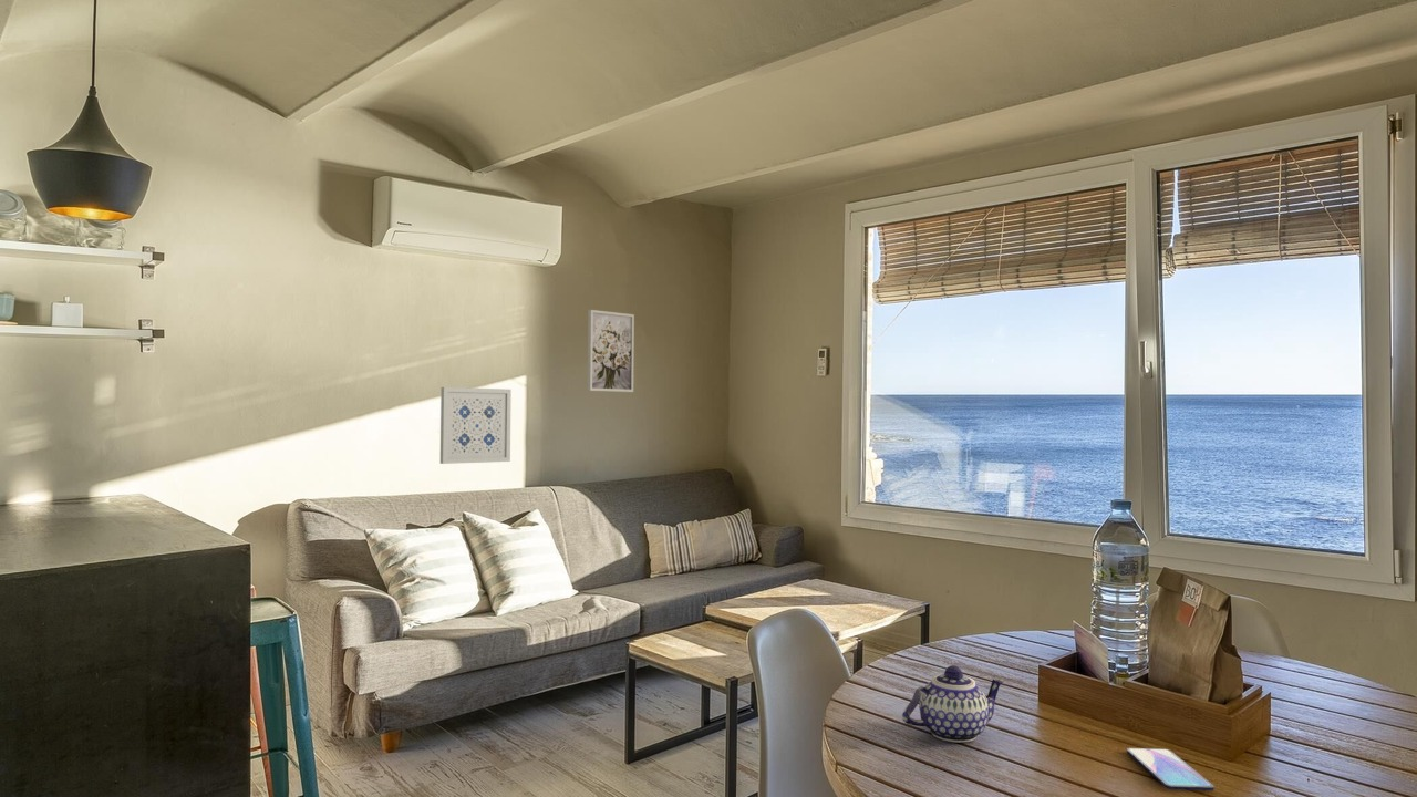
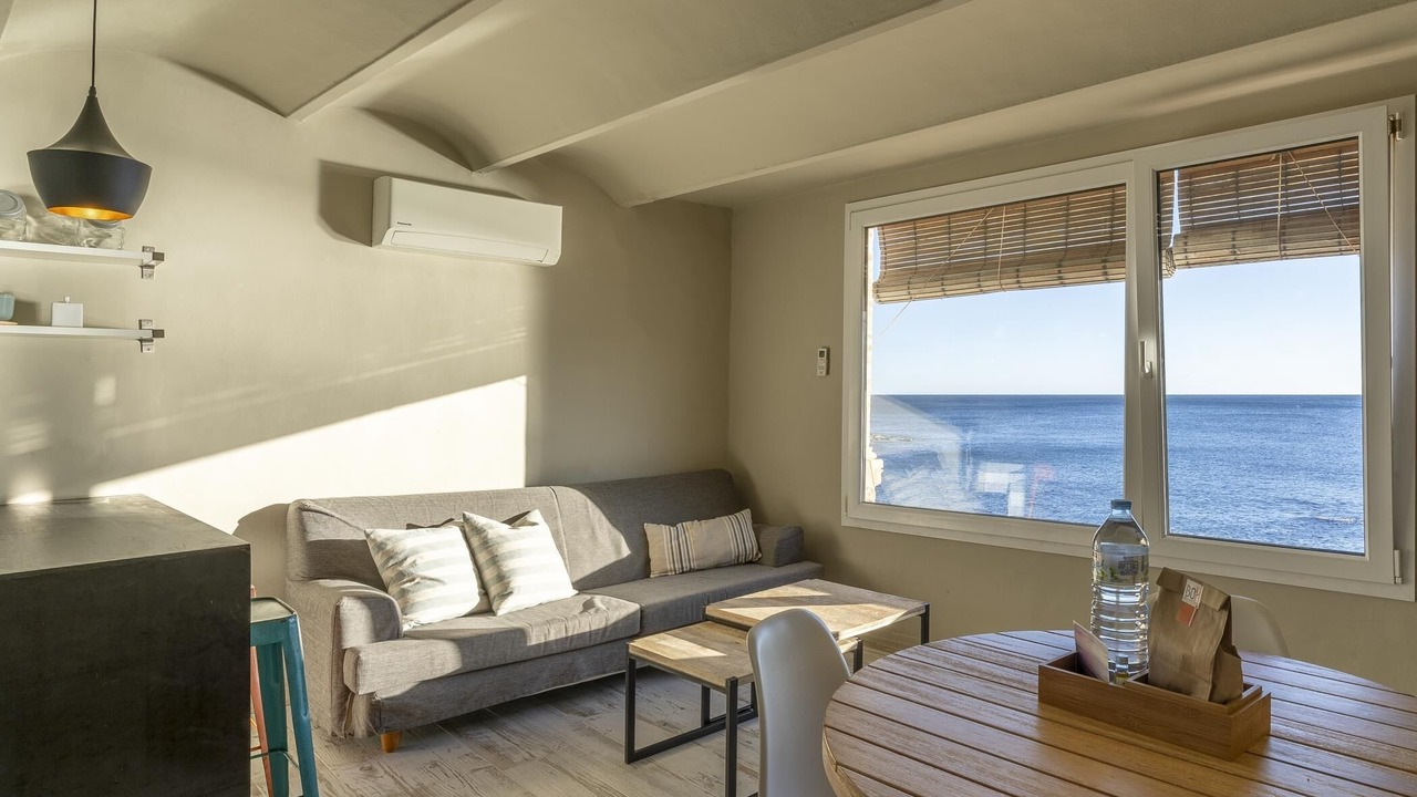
- teapot (954, 700)
- smartphone (1168, 767)
- wall art (476, 425)
- wall art (611, 351)
